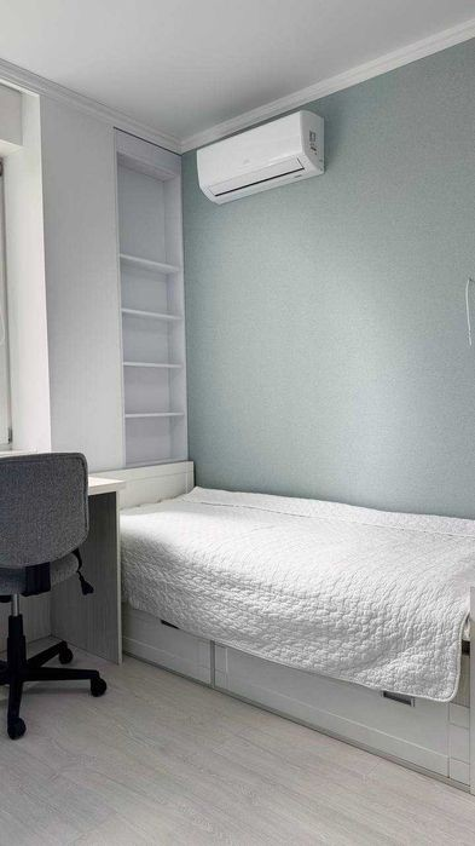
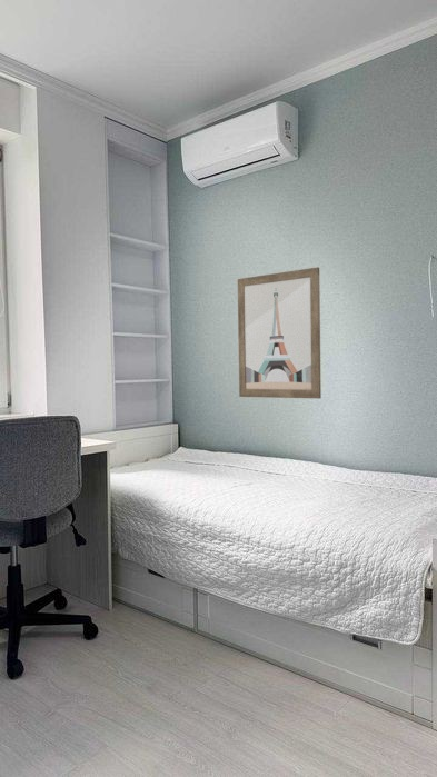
+ wall art (277, 336)
